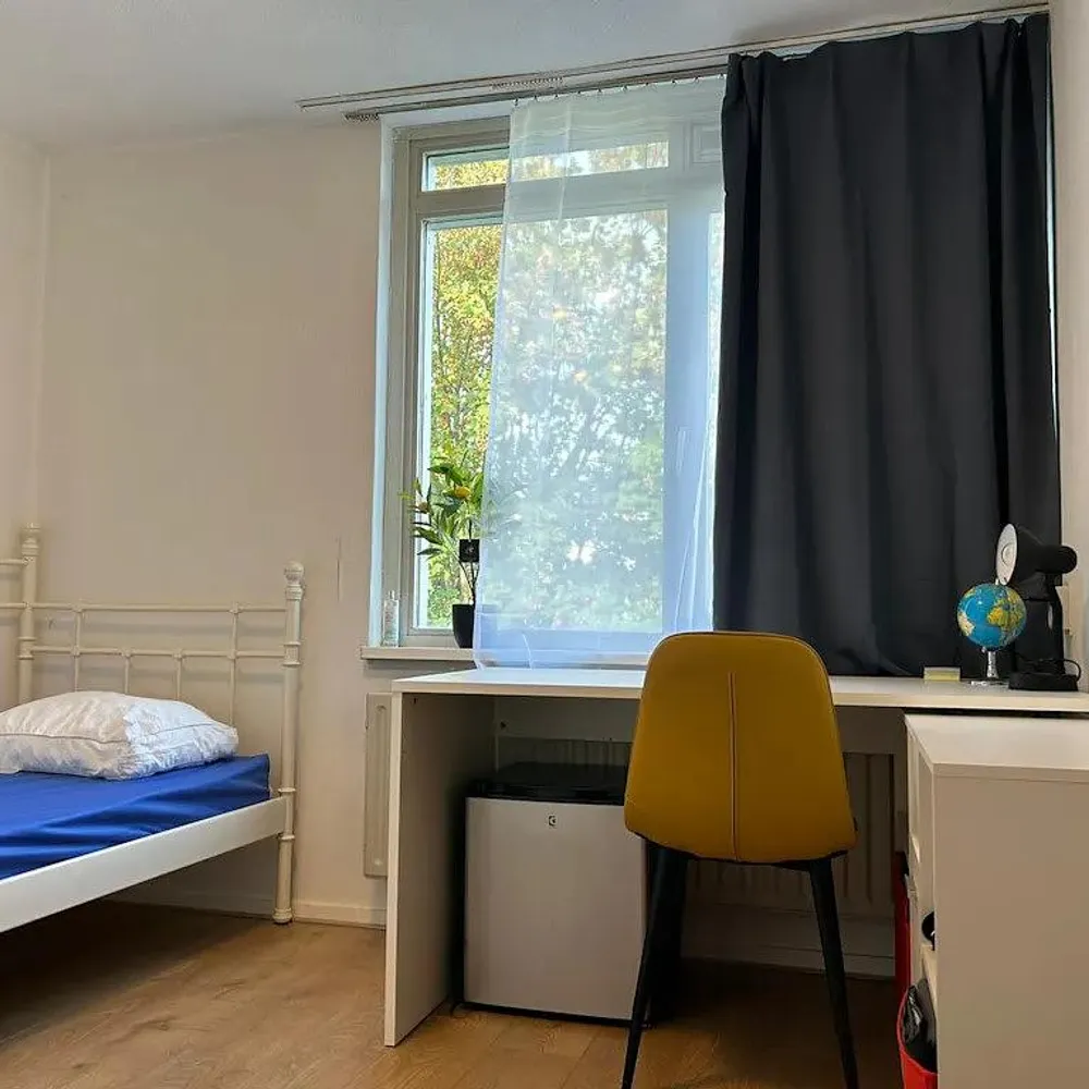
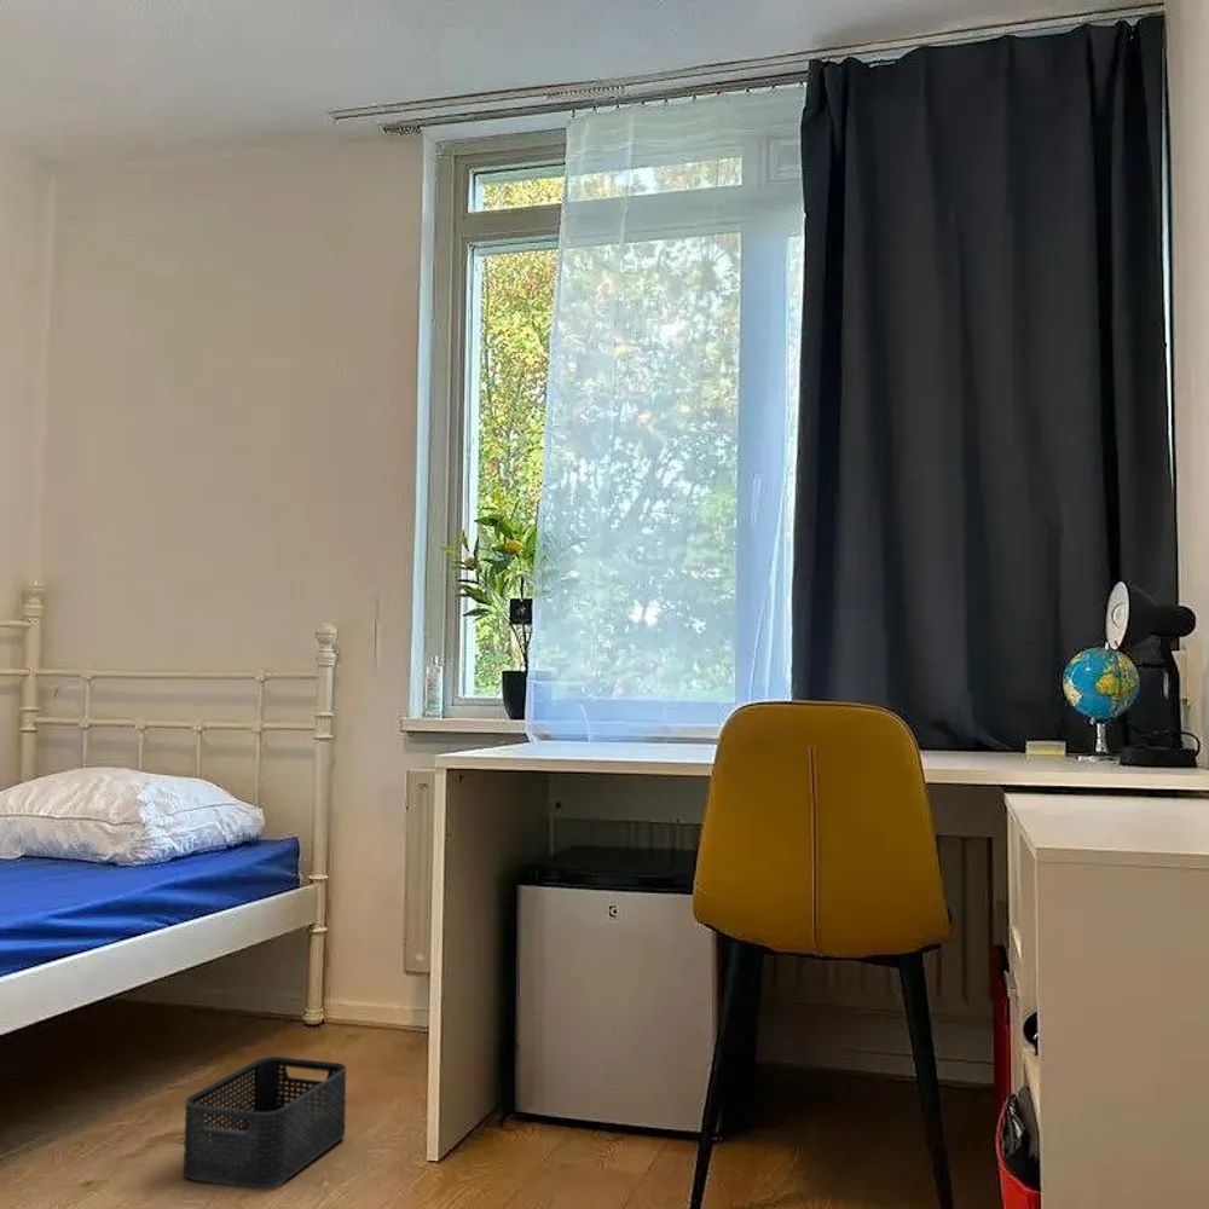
+ storage bin (268, 1118)
